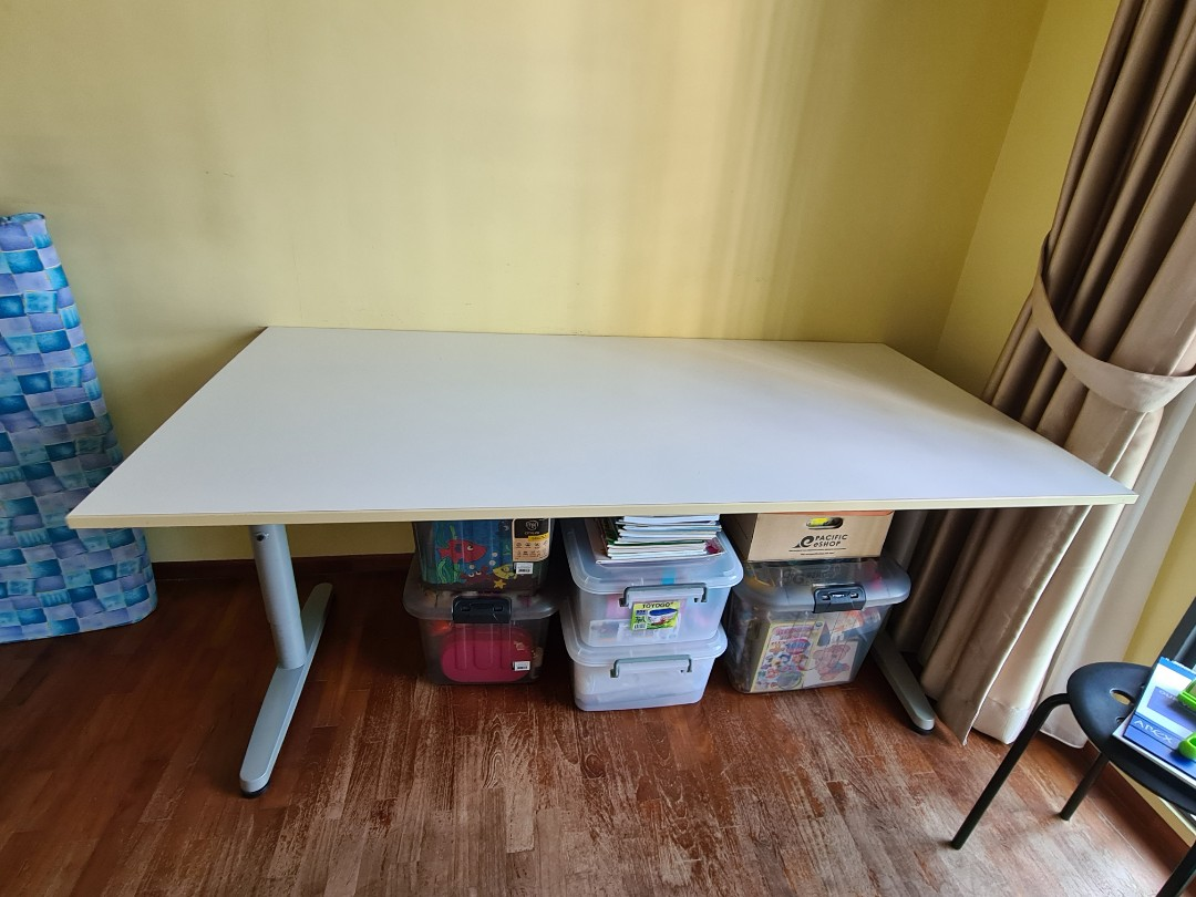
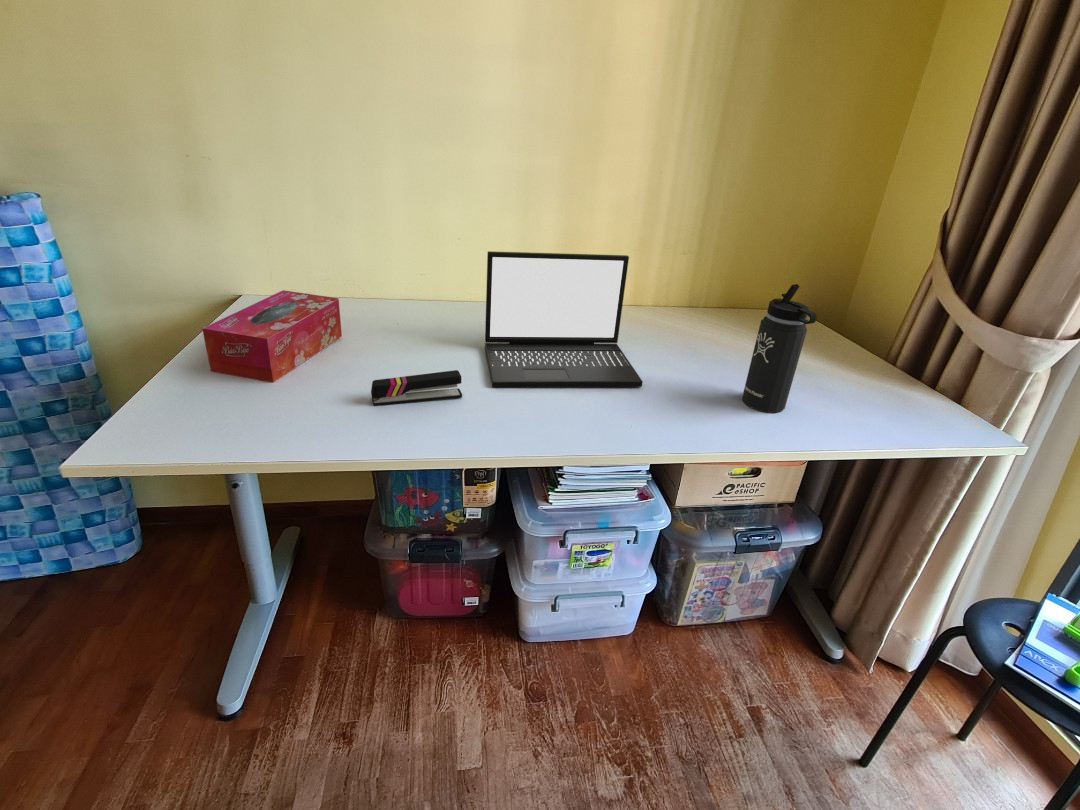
+ stapler (417, 387)
+ thermos bottle (781, 348)
+ tissue box (278, 332)
+ laptop (563, 318)
